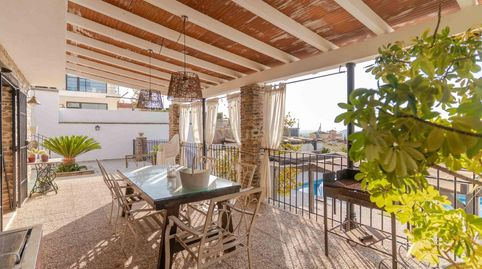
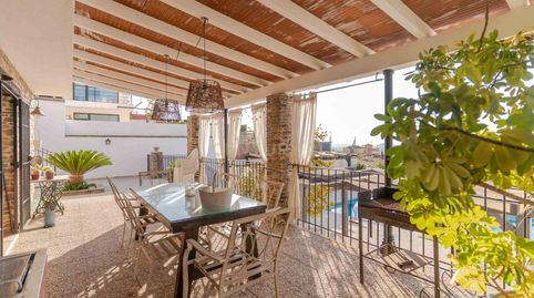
+ watering can (49, 215)
